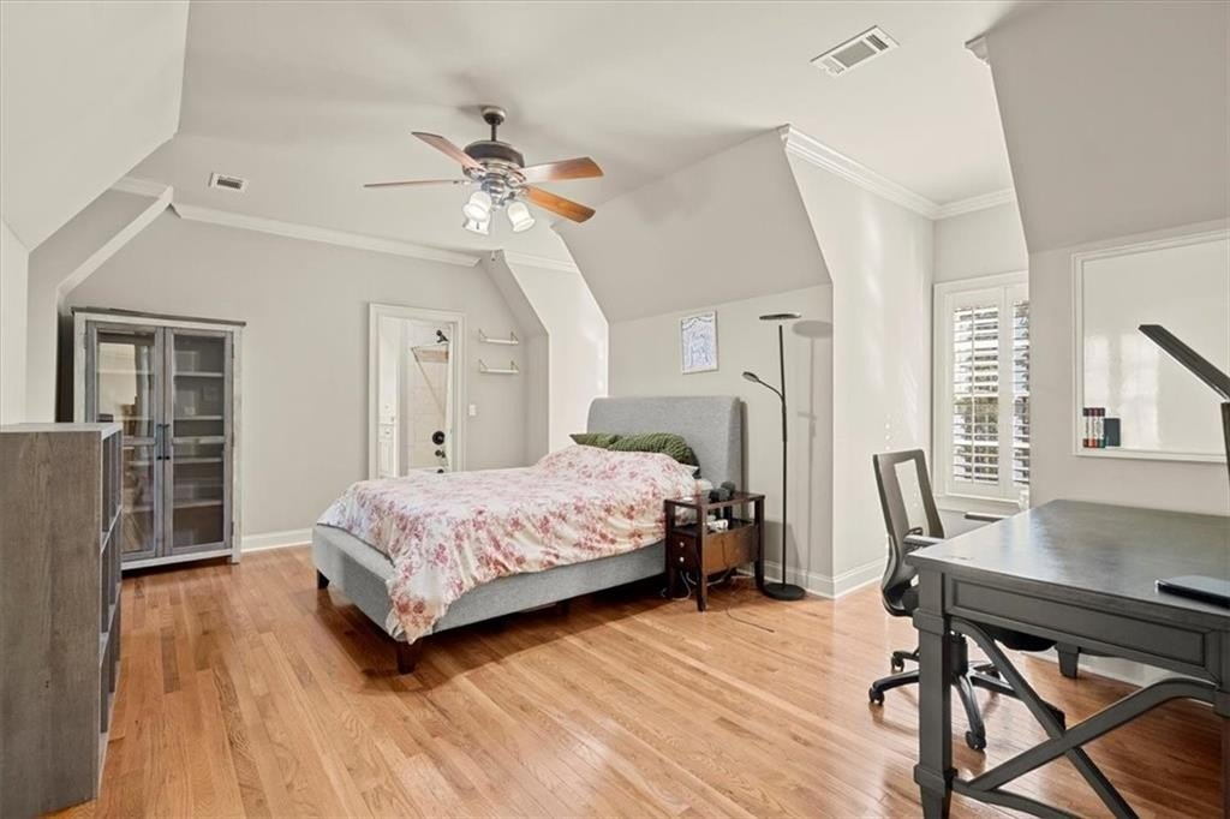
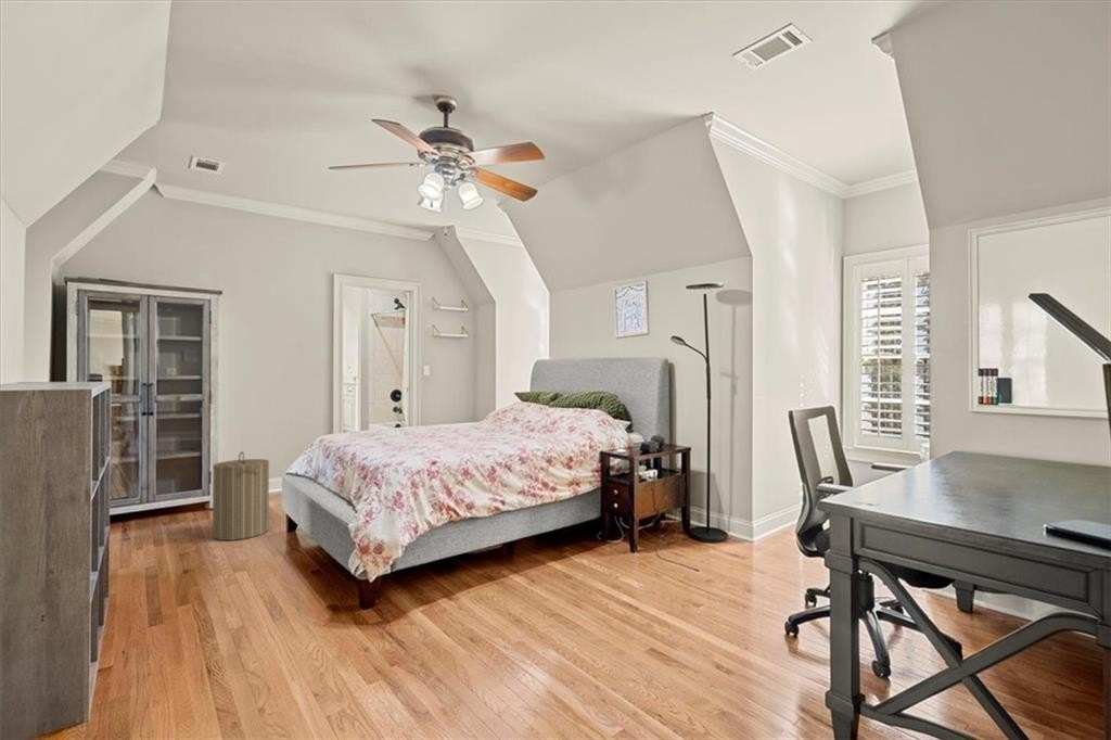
+ laundry hamper (241, 492)
